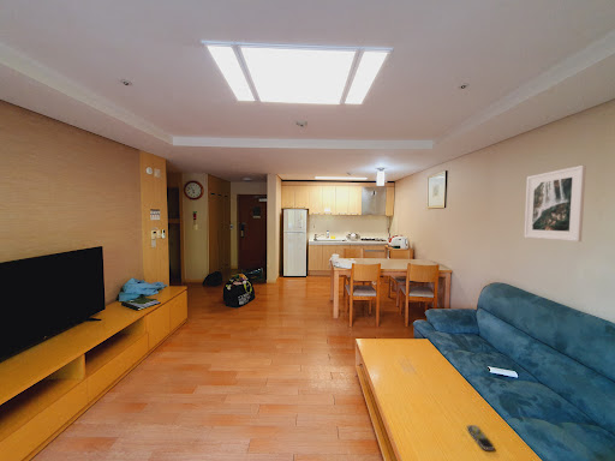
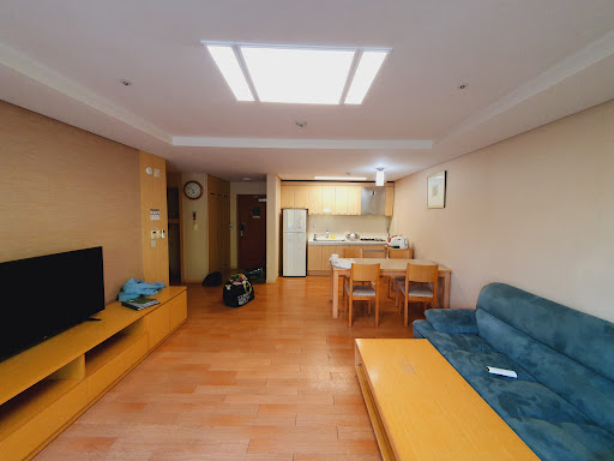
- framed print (550, 205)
- remote control (479, 436)
